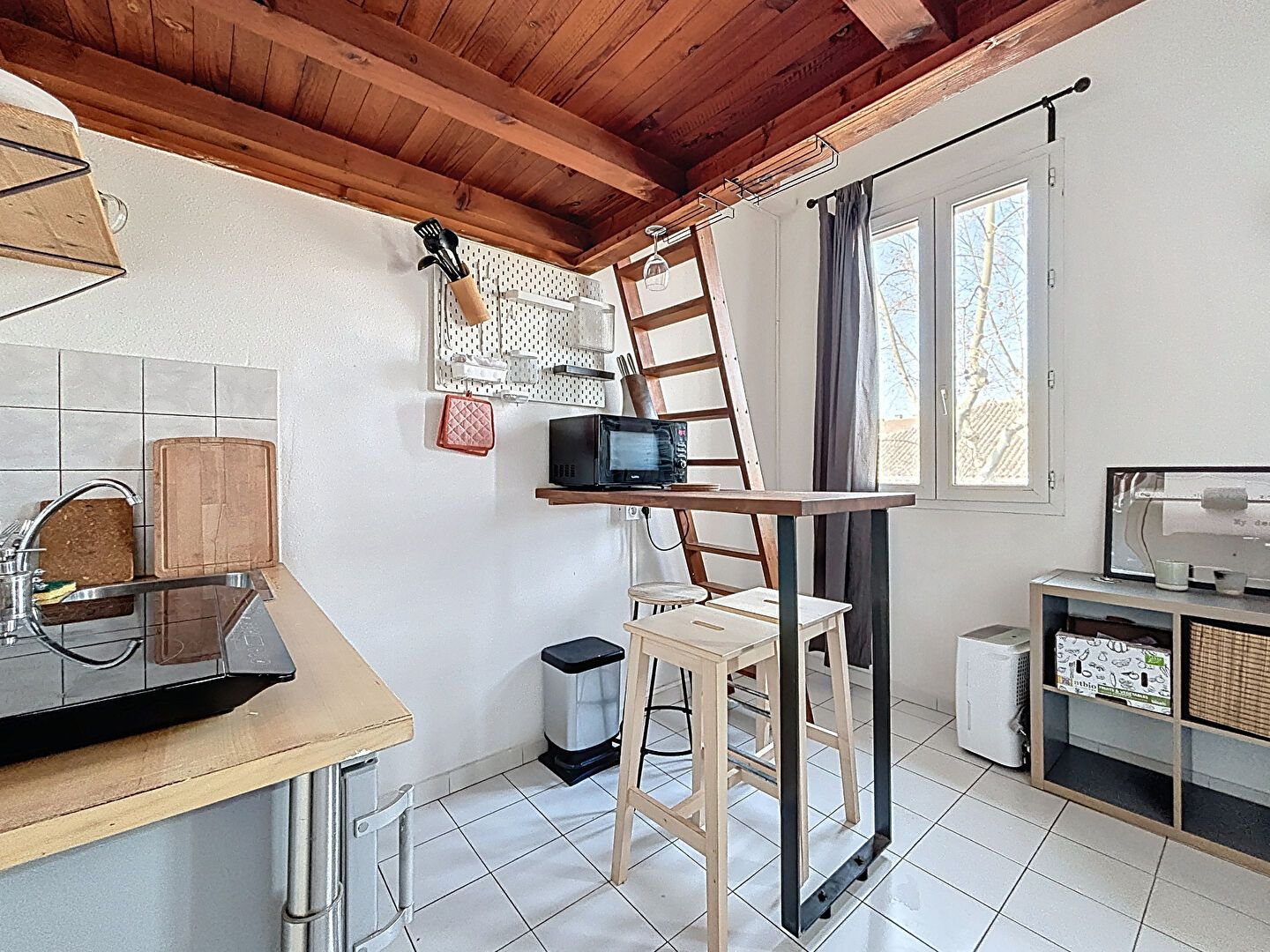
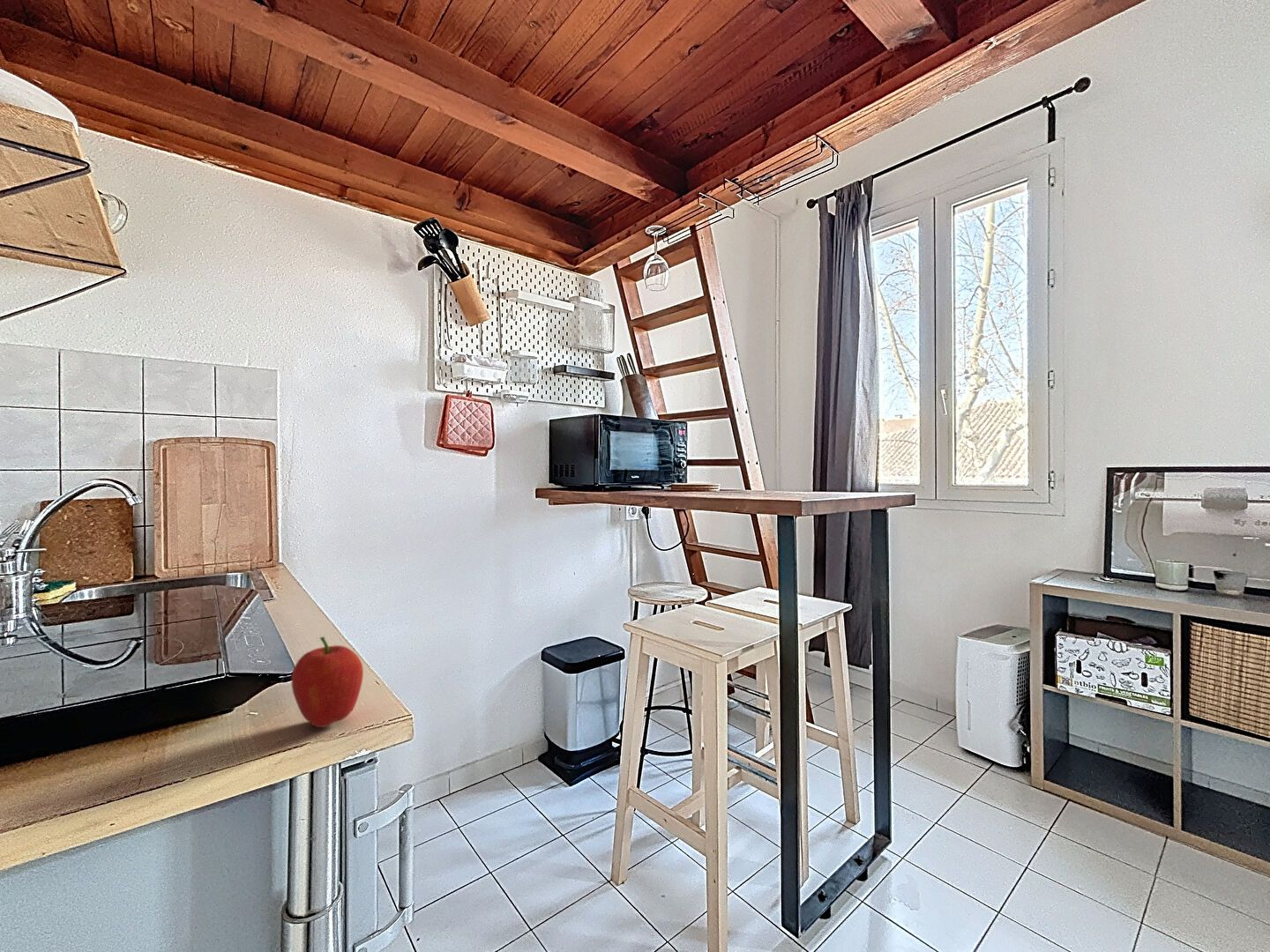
+ fruit (327, 680)
